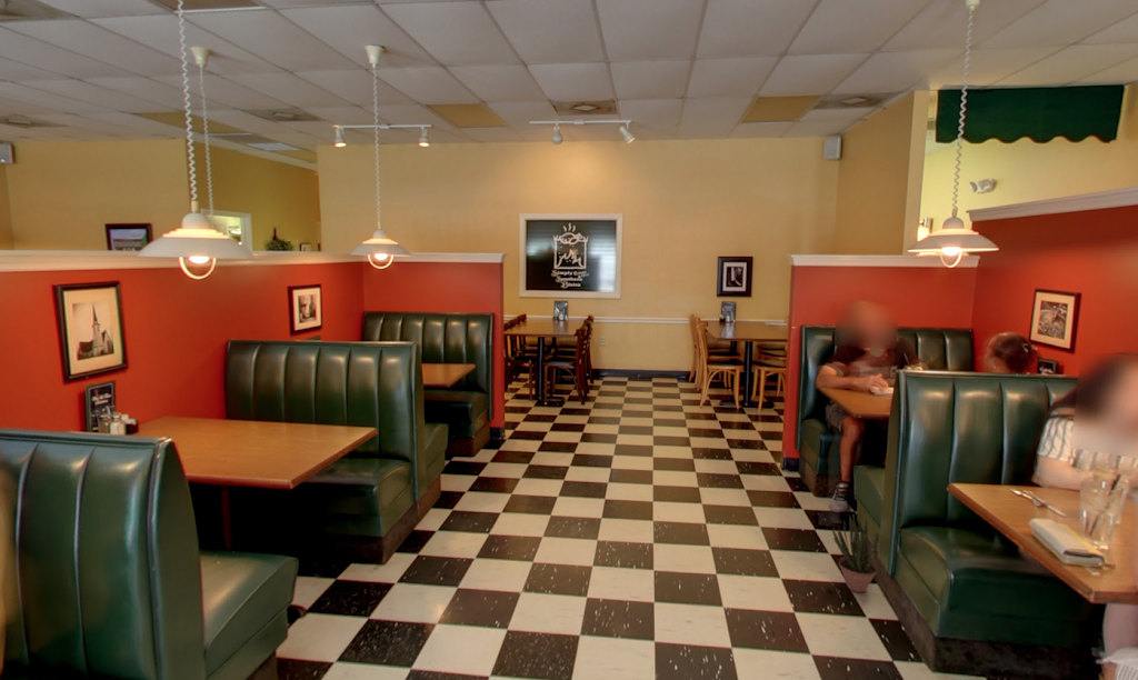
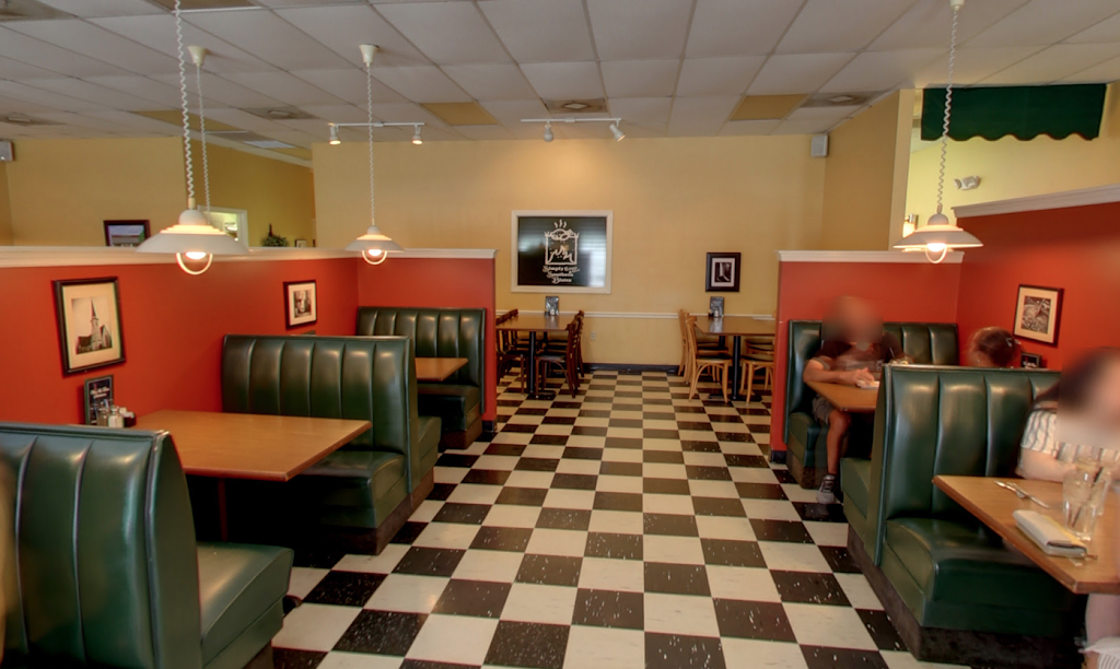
- potted plant (854, 552)
